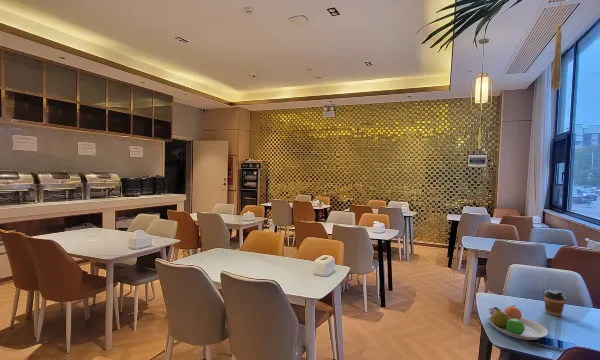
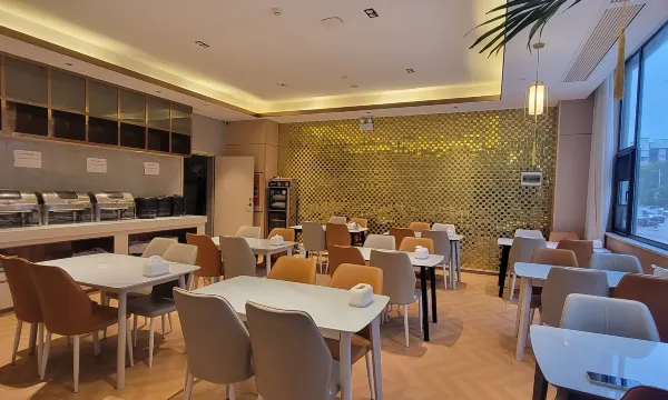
- fruit bowl (515, 319)
- coffee cup (554, 301)
